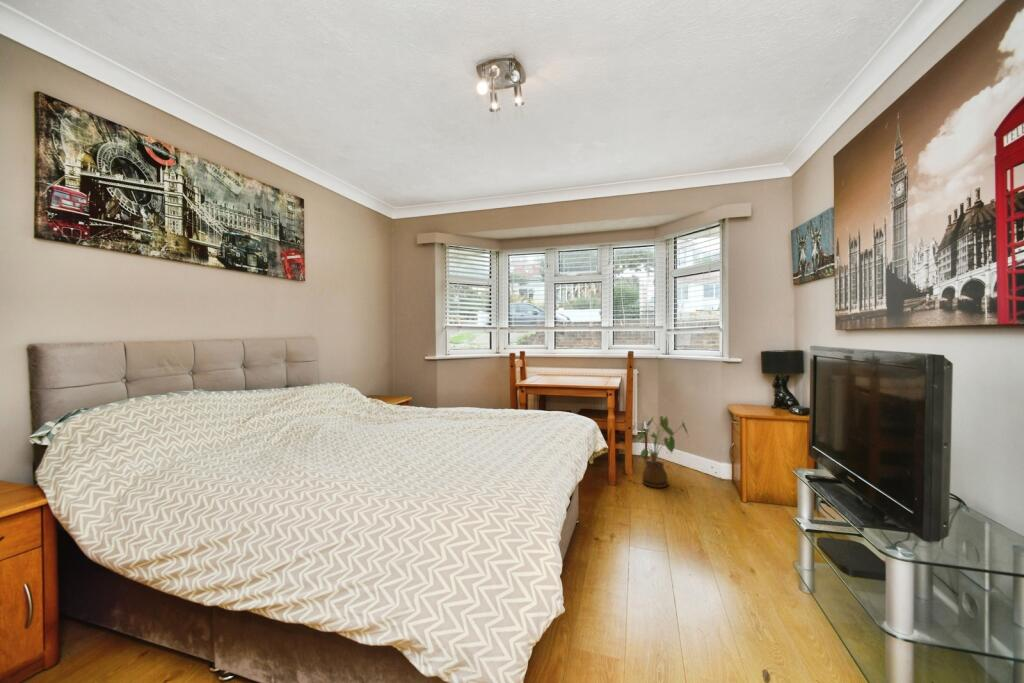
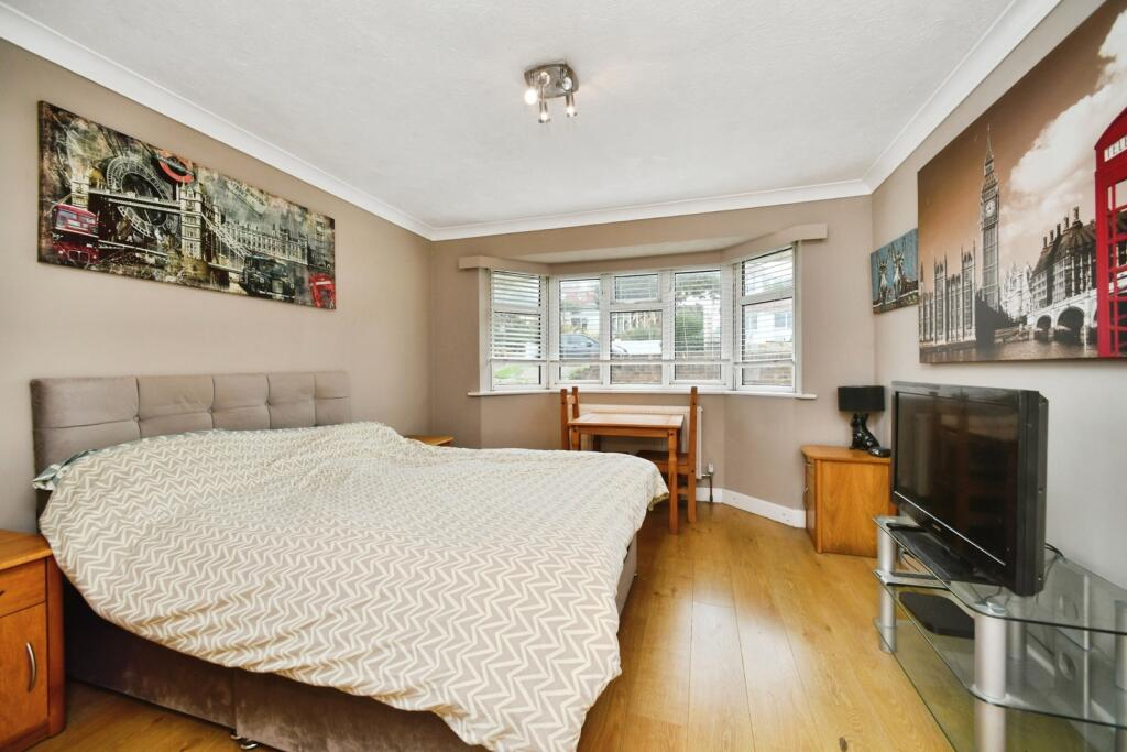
- house plant (658, 452)
